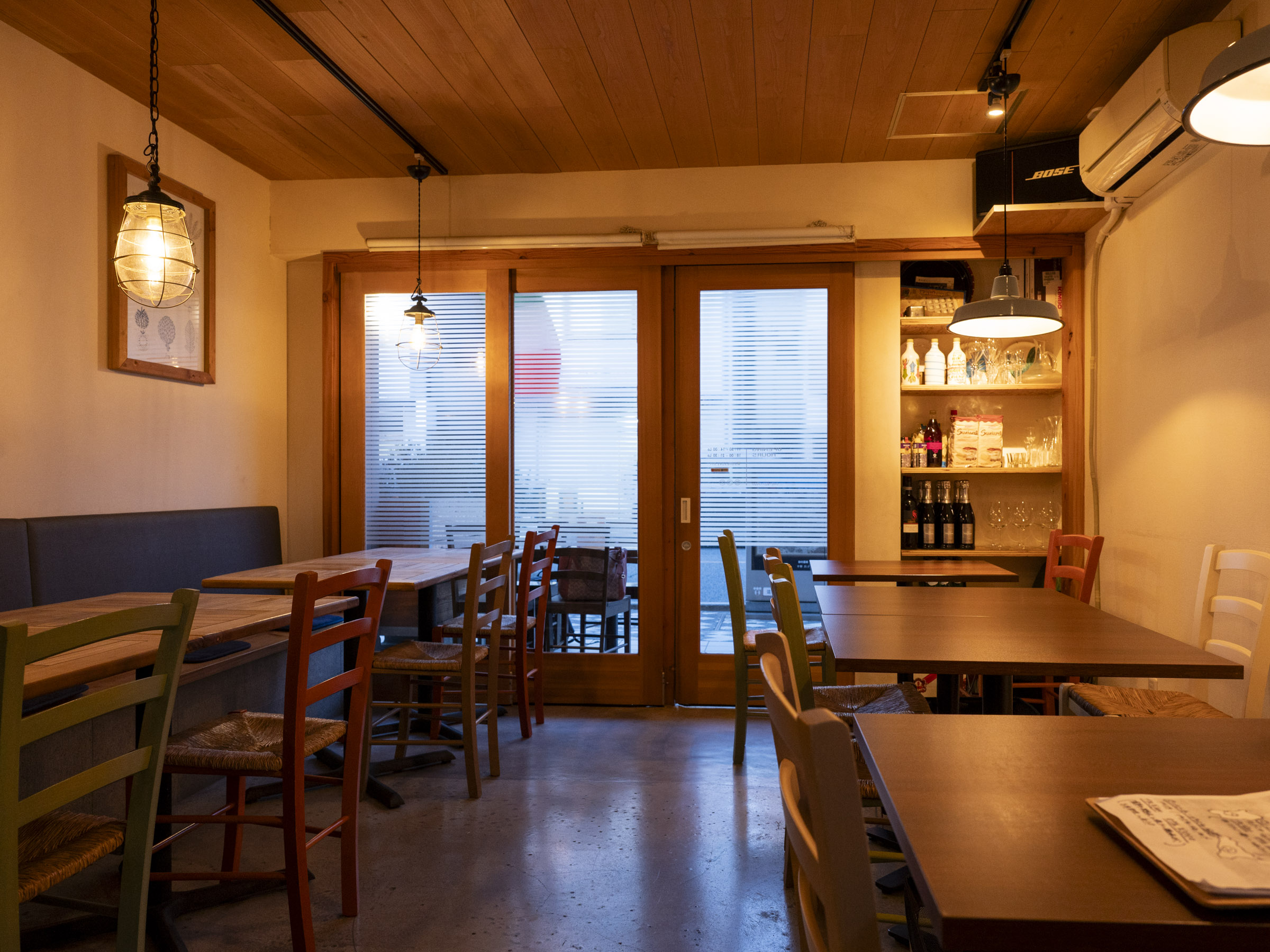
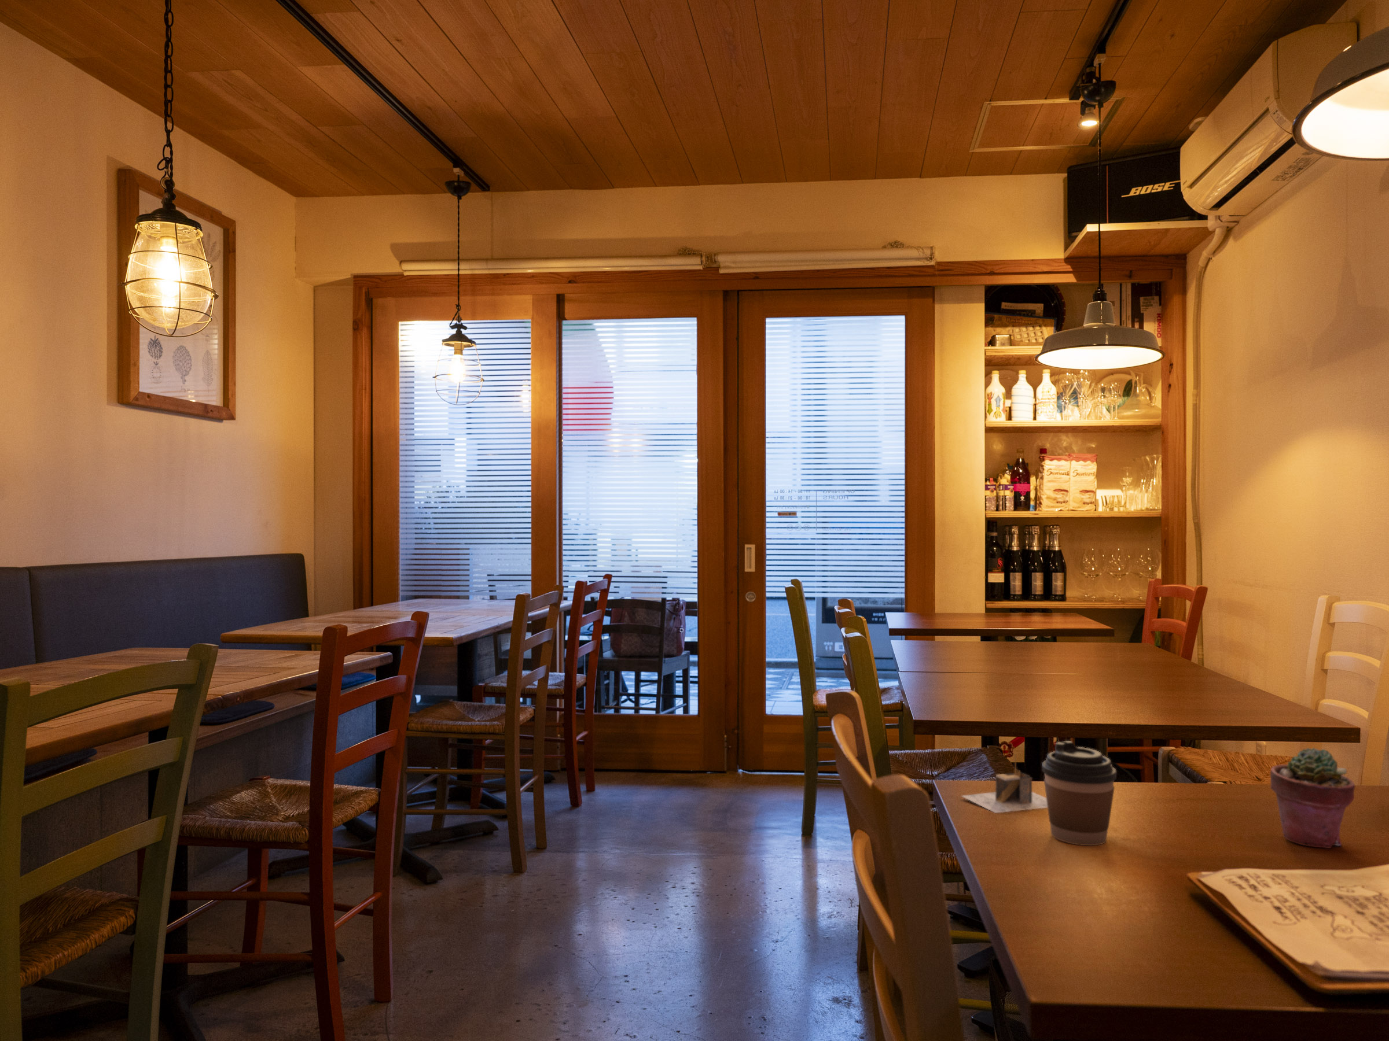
+ architectural model (1014, 777)
+ coffee cup (1078, 792)
+ potted succulent (1311, 794)
